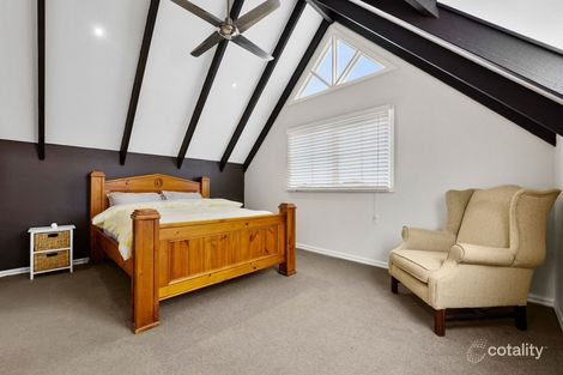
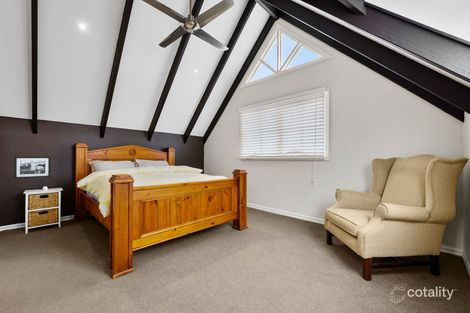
+ picture frame (33, 167)
